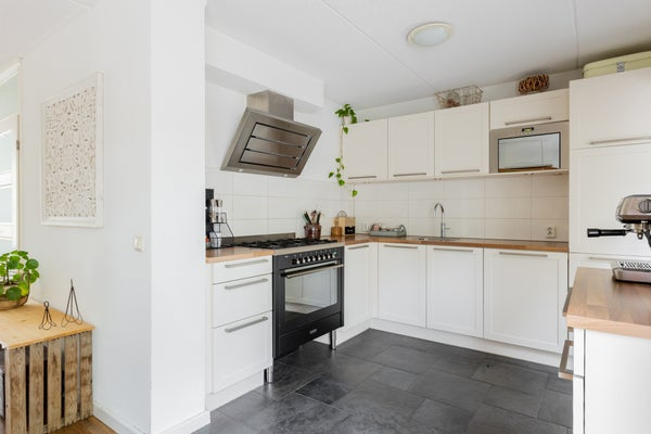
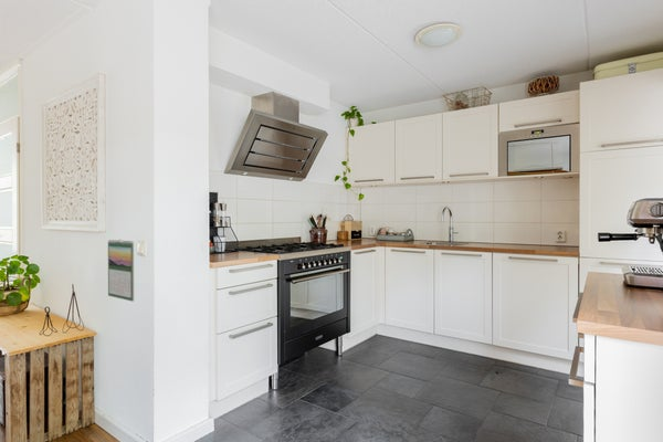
+ calendar (120, 269)
